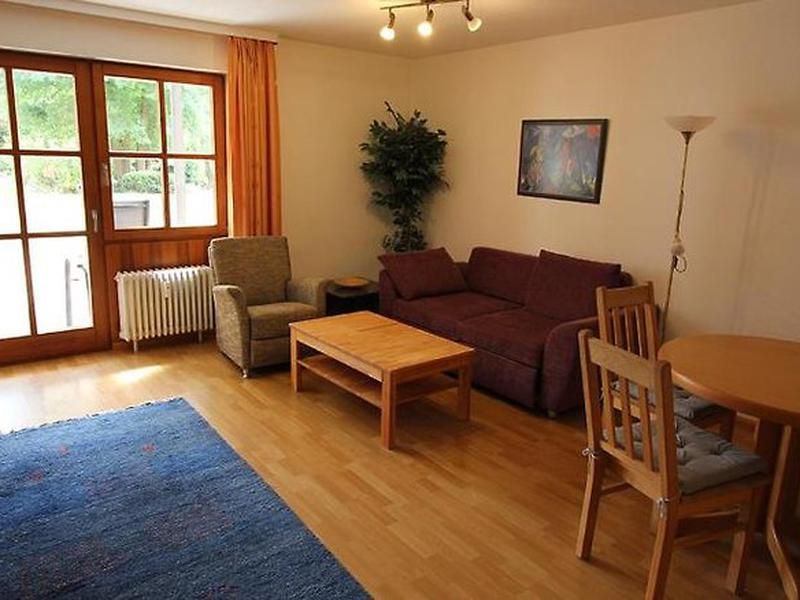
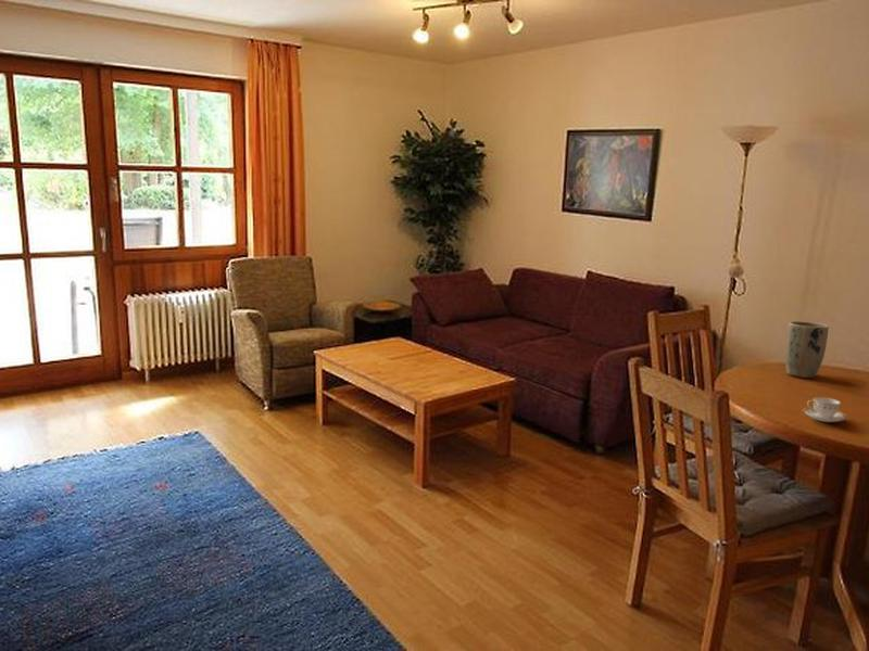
+ plant pot (804, 349)
+ teacup (824, 410)
